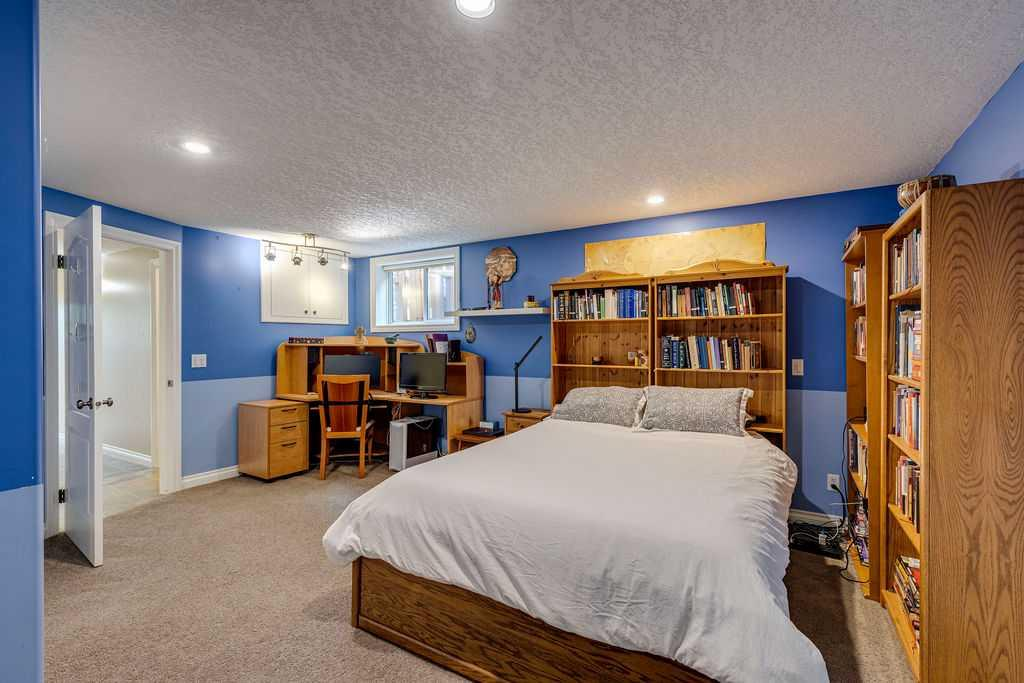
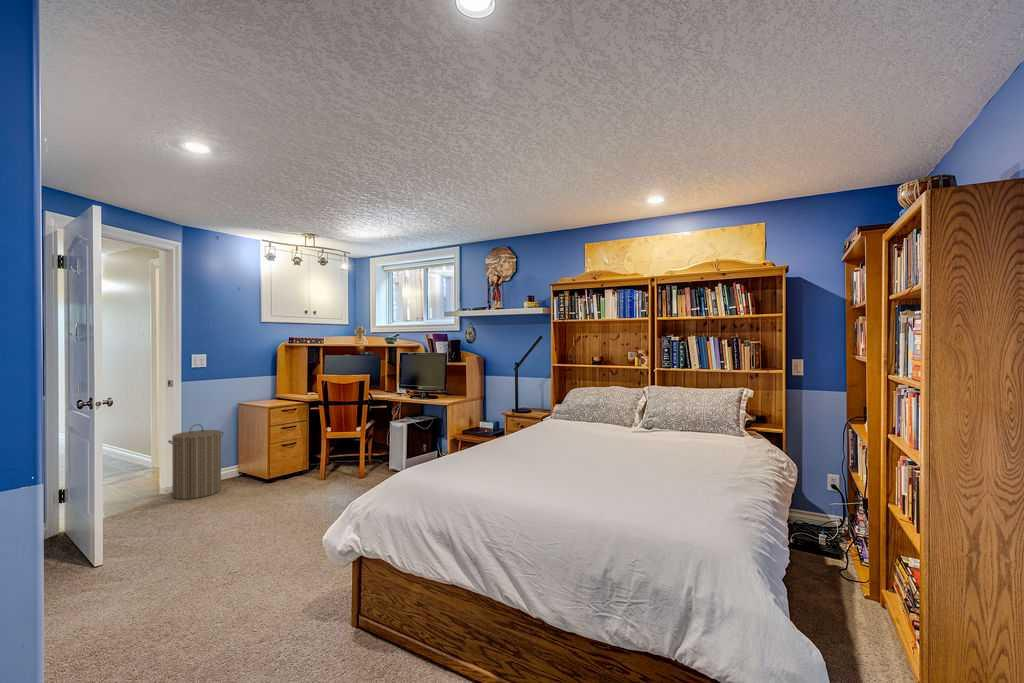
+ laundry hamper (197, 458)
